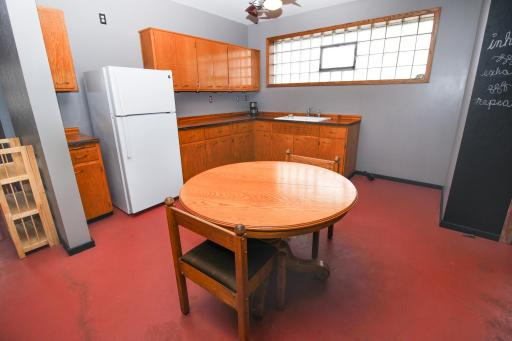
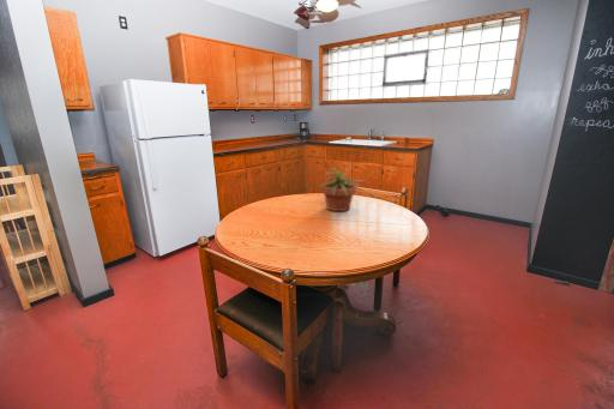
+ potted plant (338, 187)
